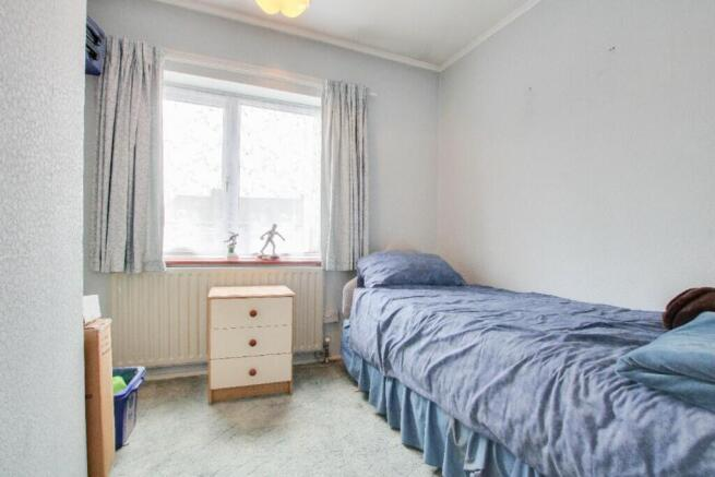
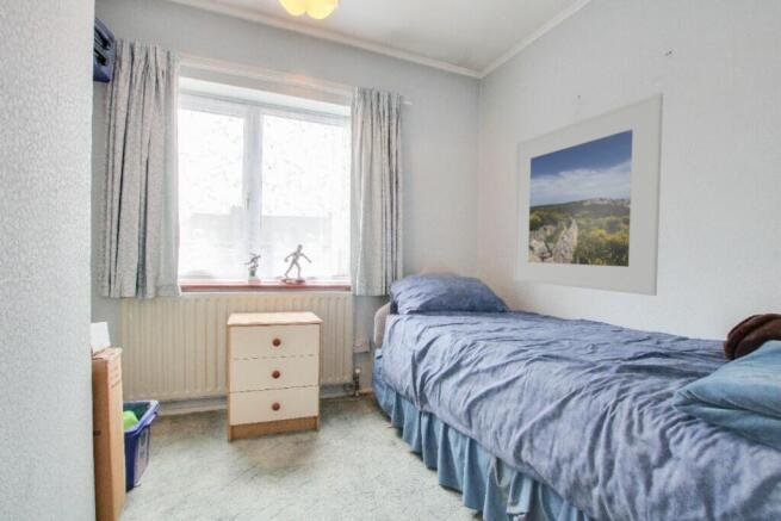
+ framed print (574, 205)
